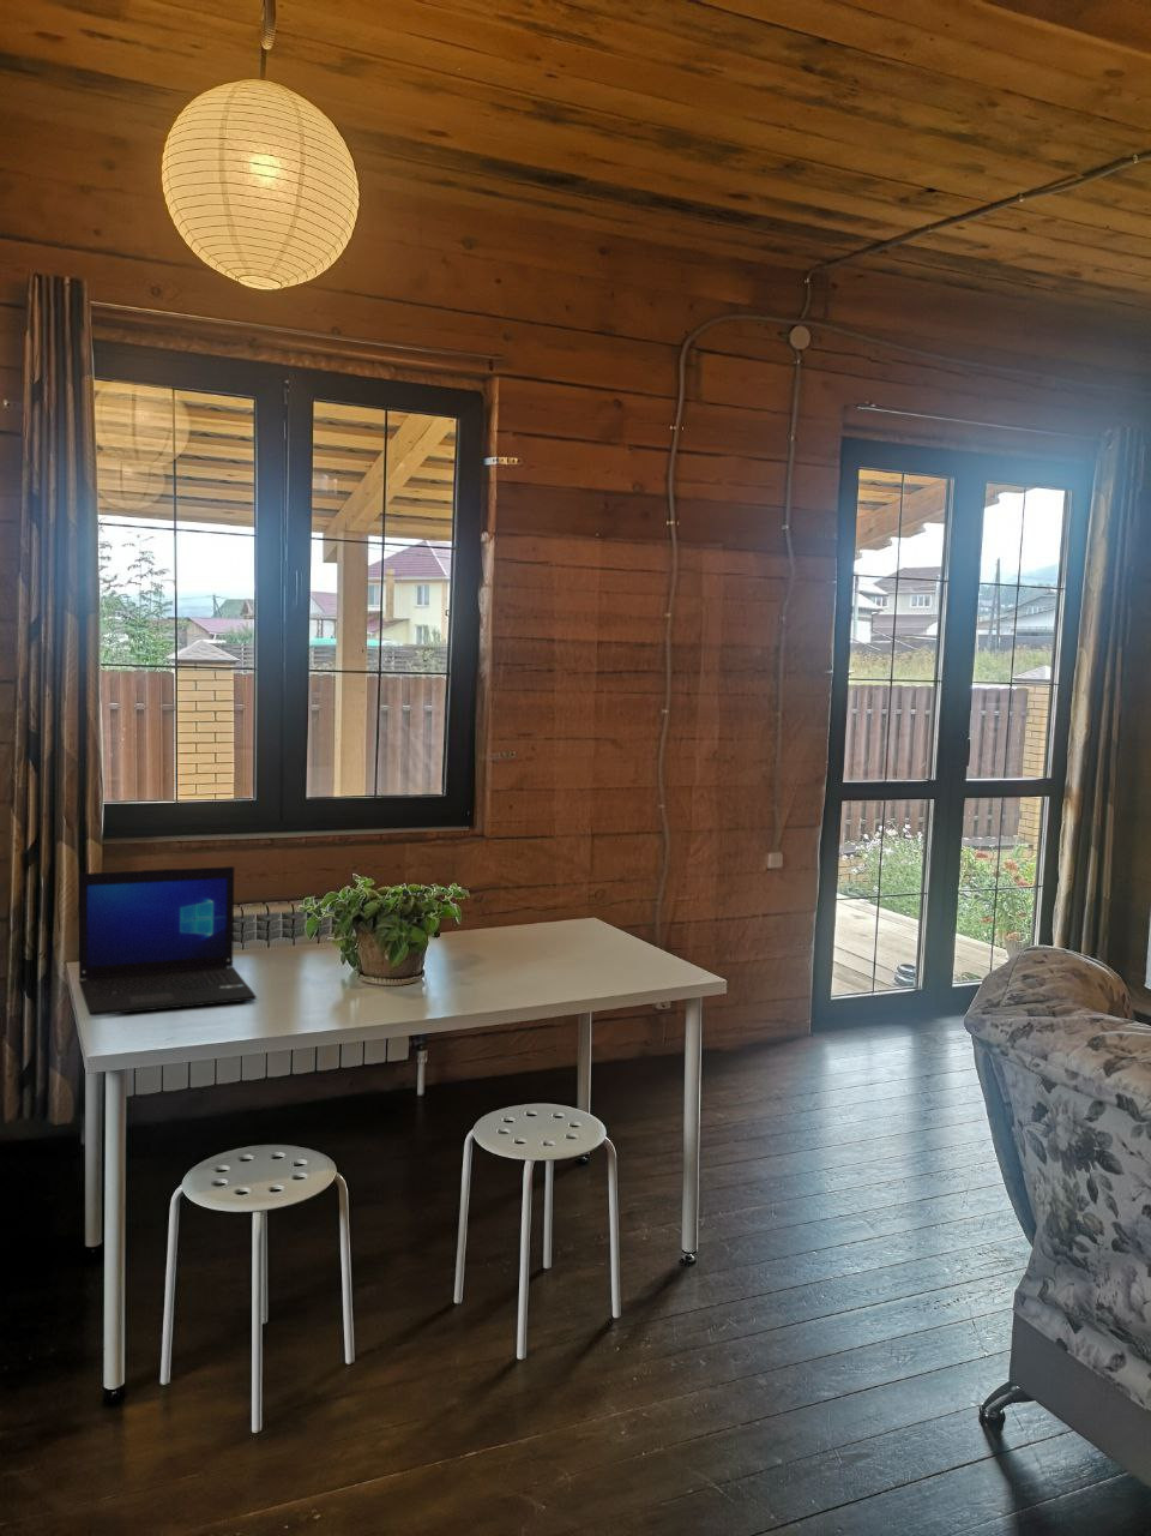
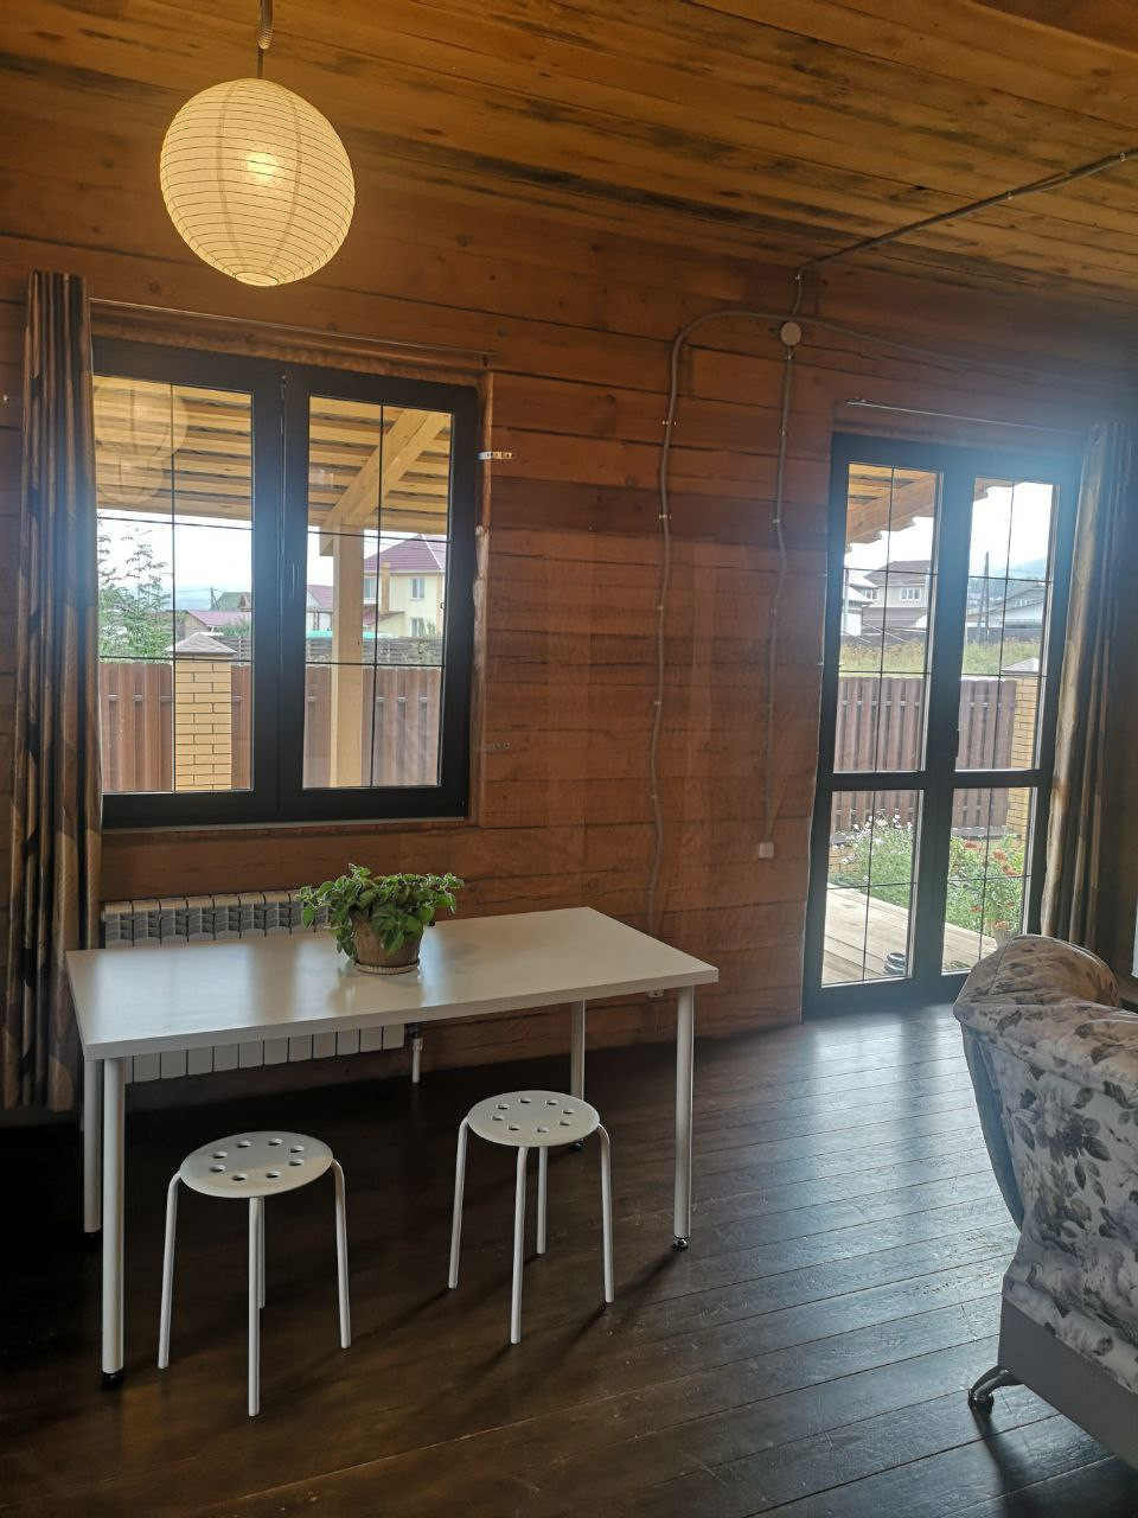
- laptop (166, 936)
